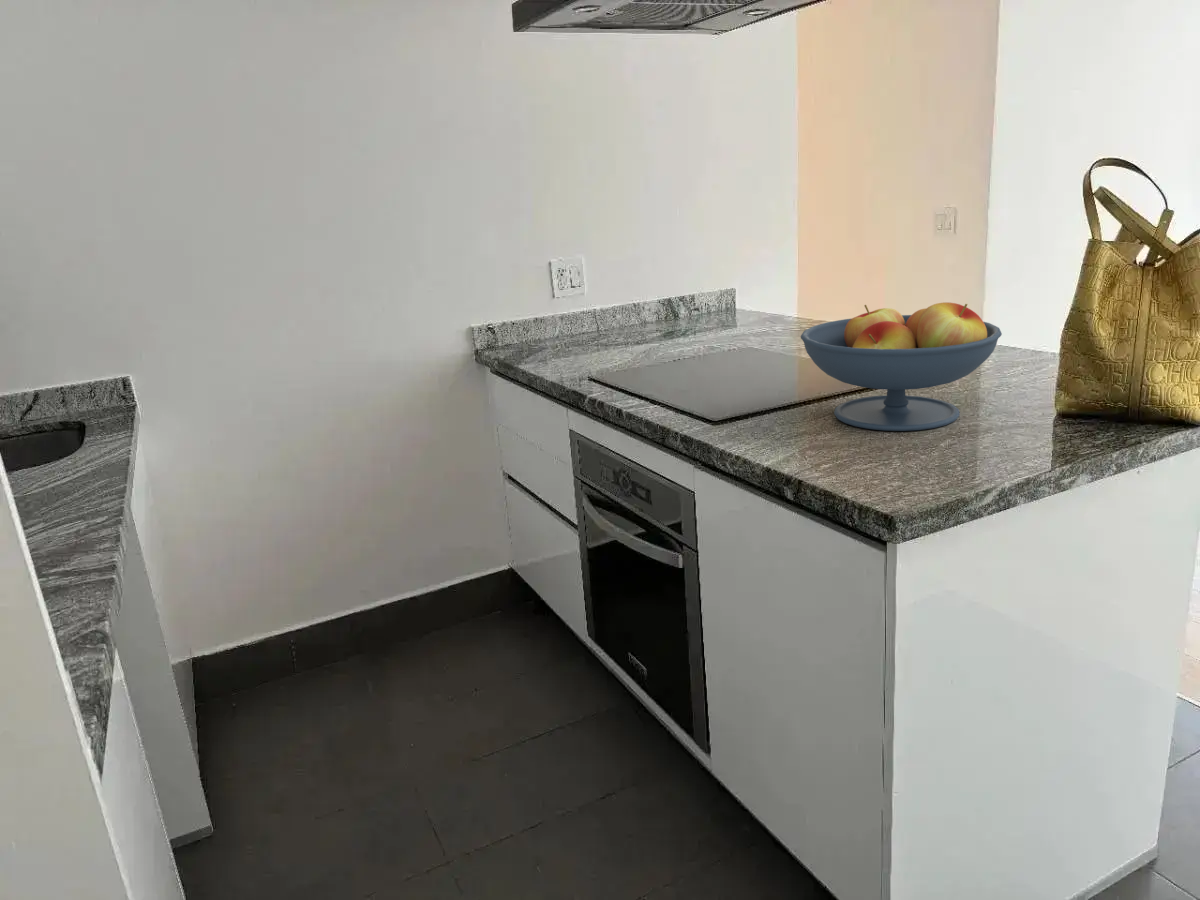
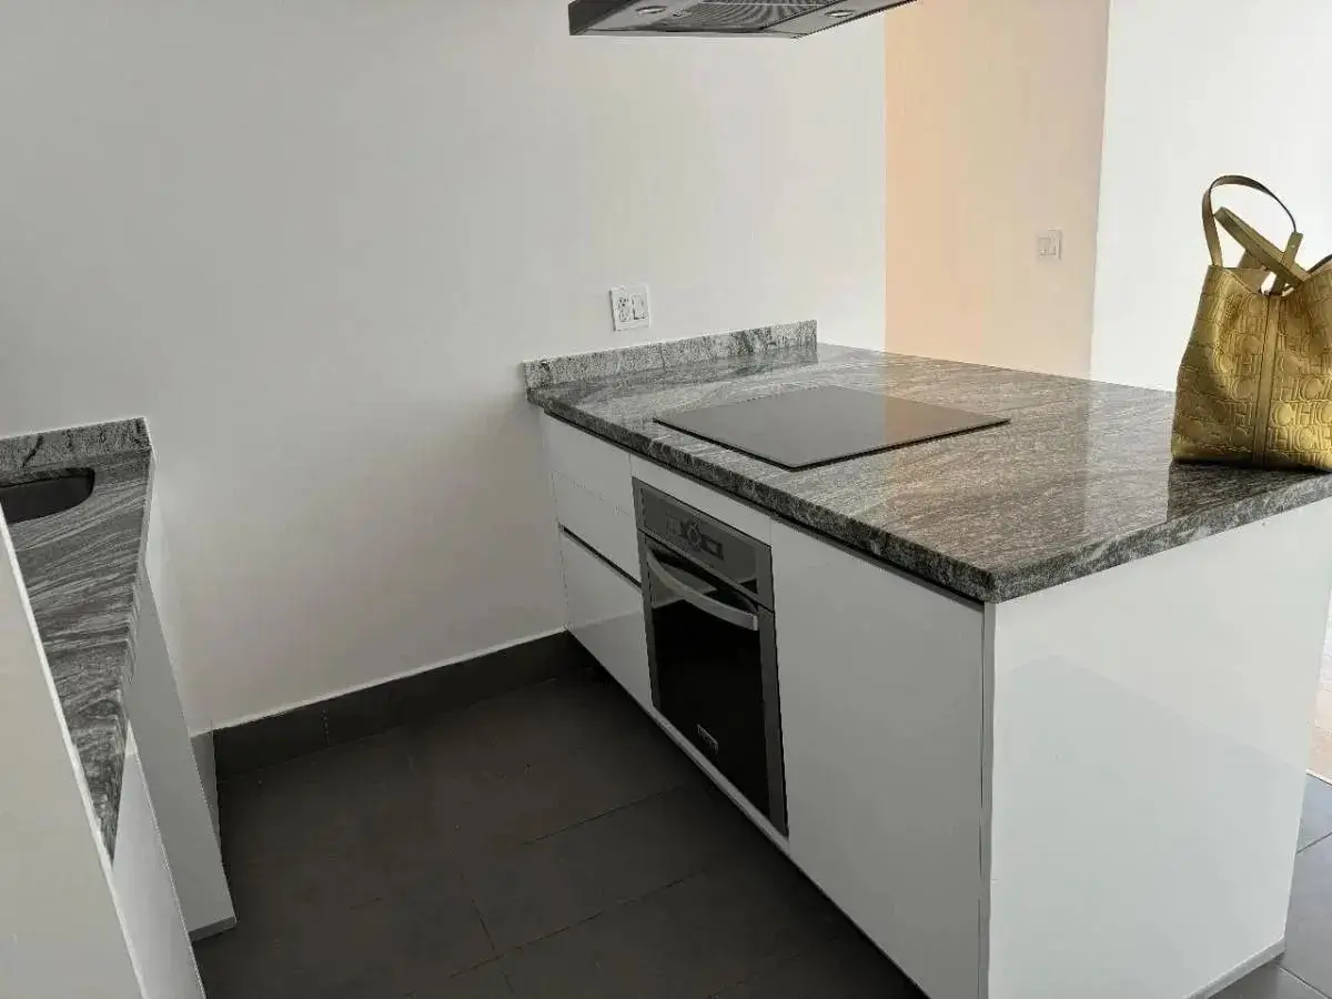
- fruit bowl (897, 358)
